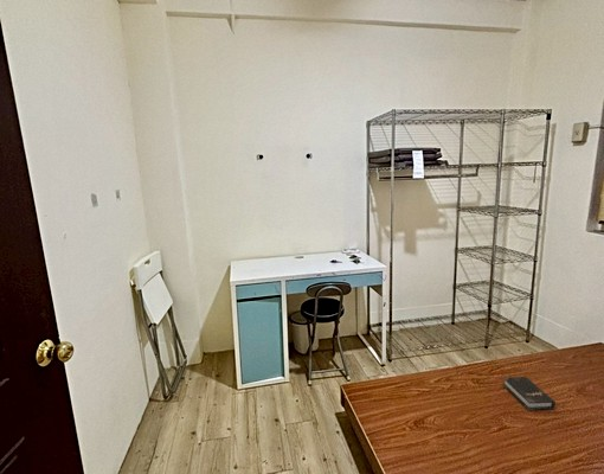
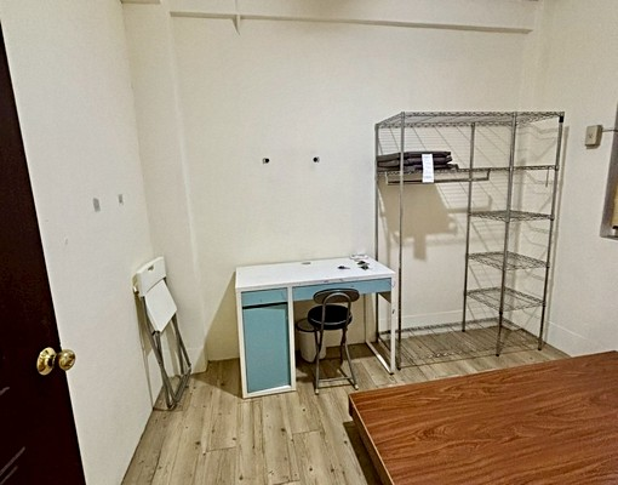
- hardback book (527, 392)
